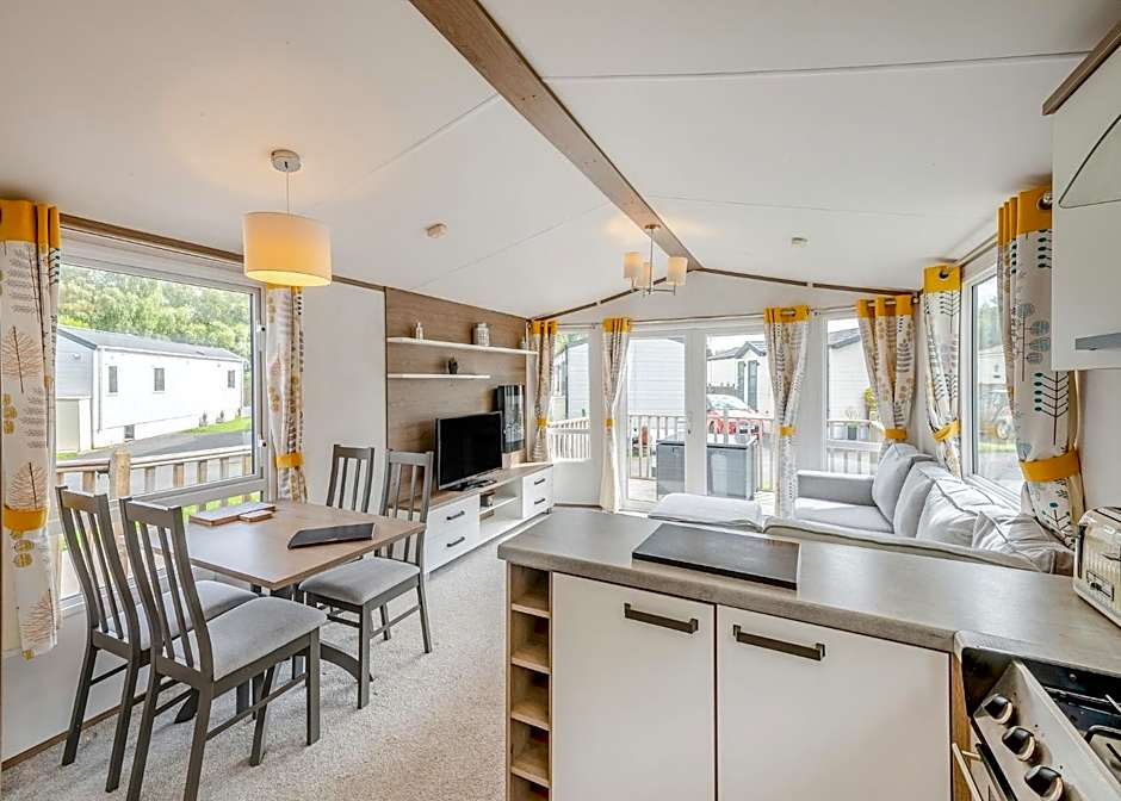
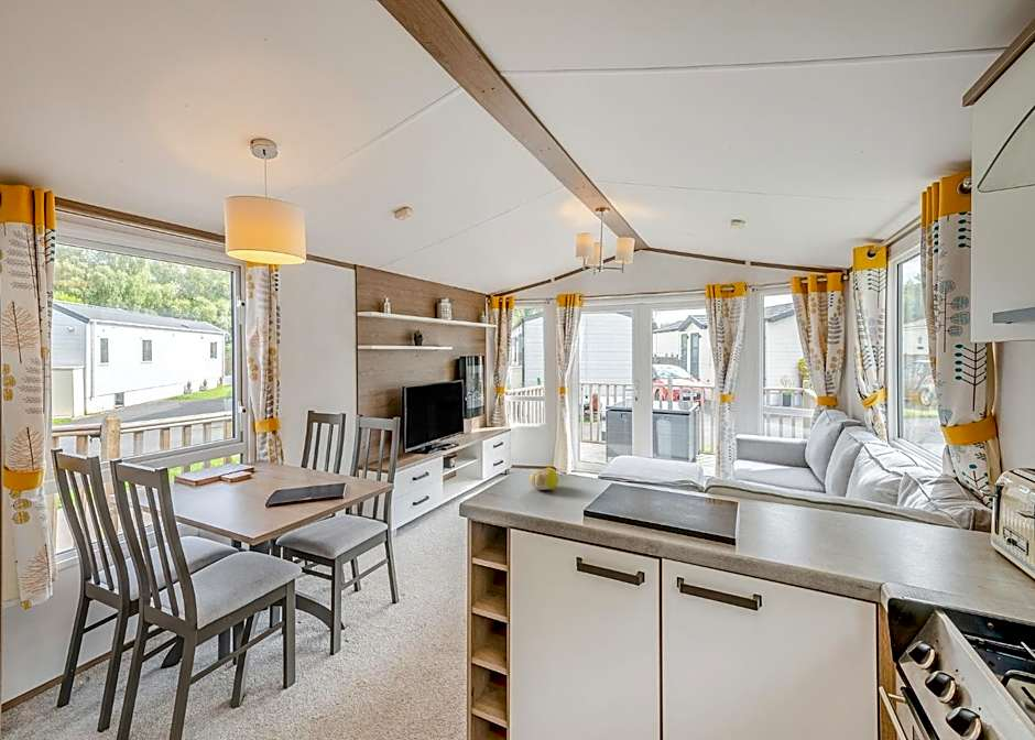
+ fruit (544, 478)
